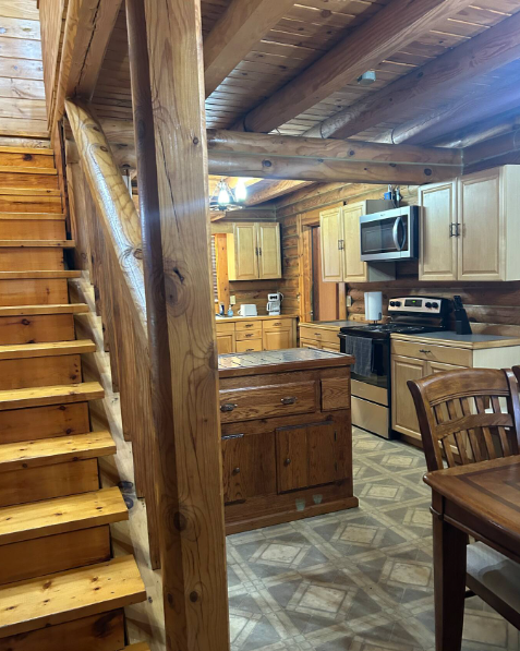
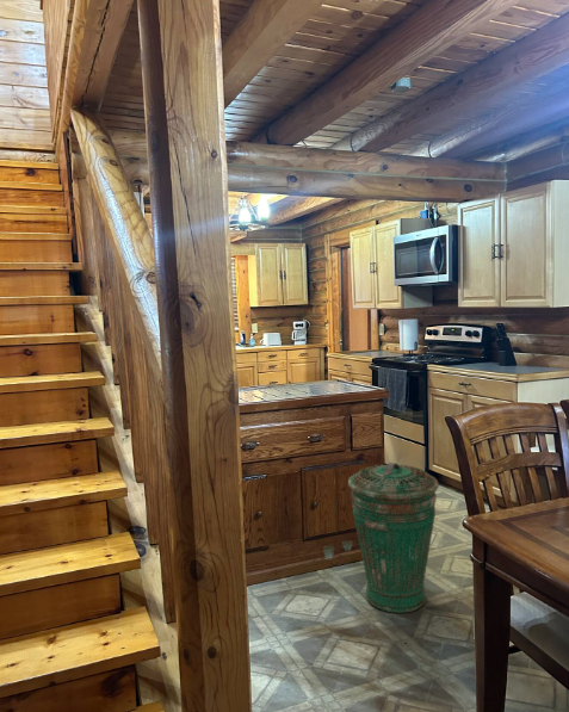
+ trash can (394, 531)
